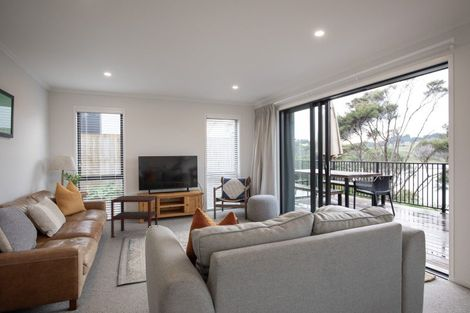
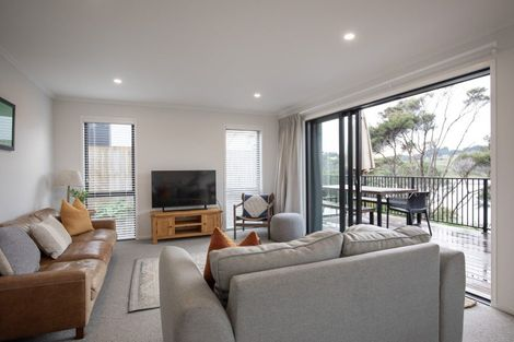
- side table (135, 215)
